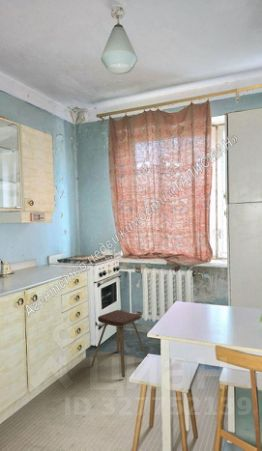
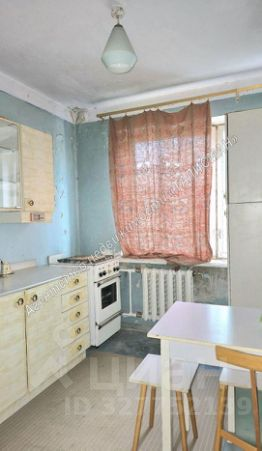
- music stool (119, 339)
